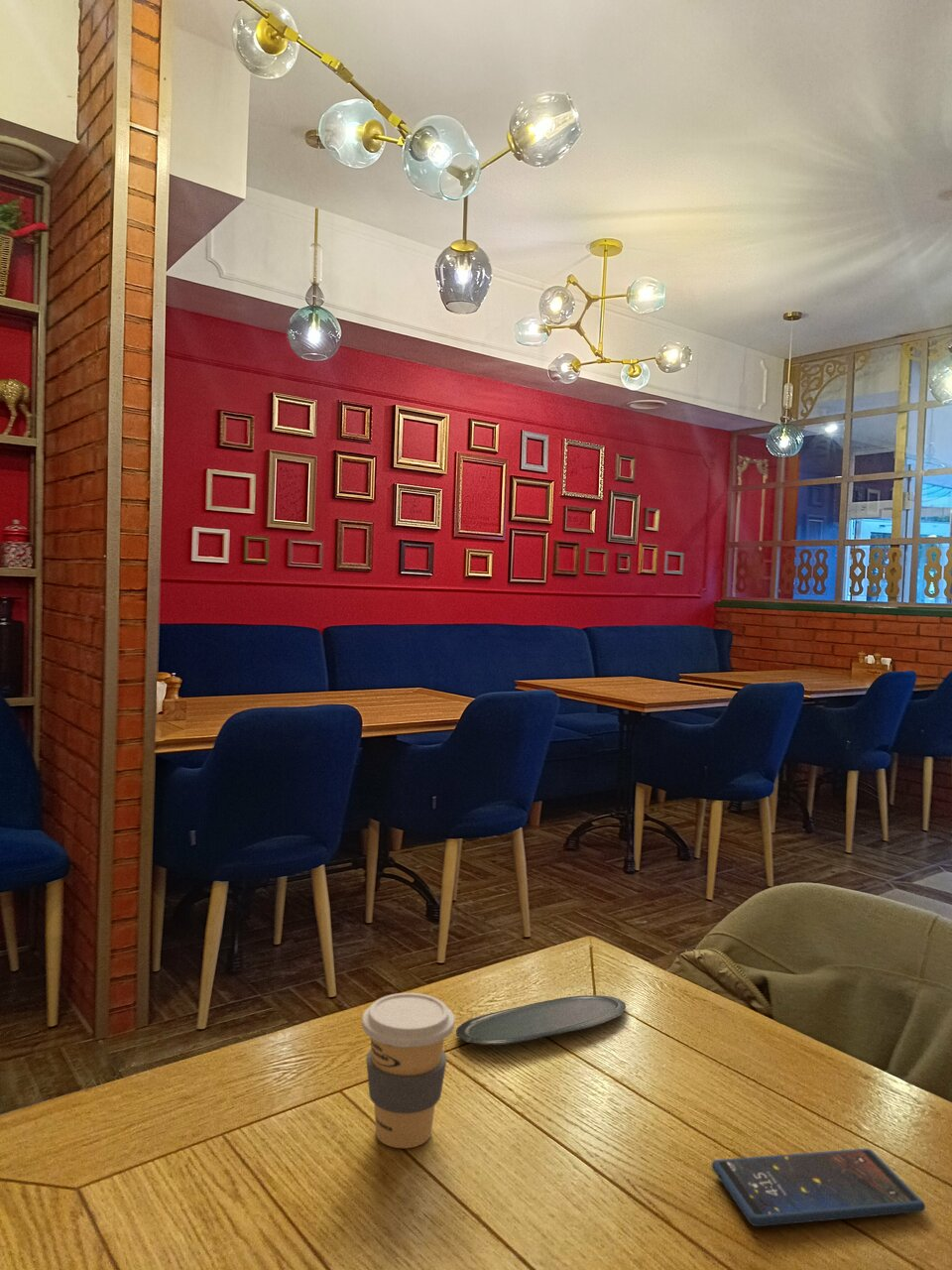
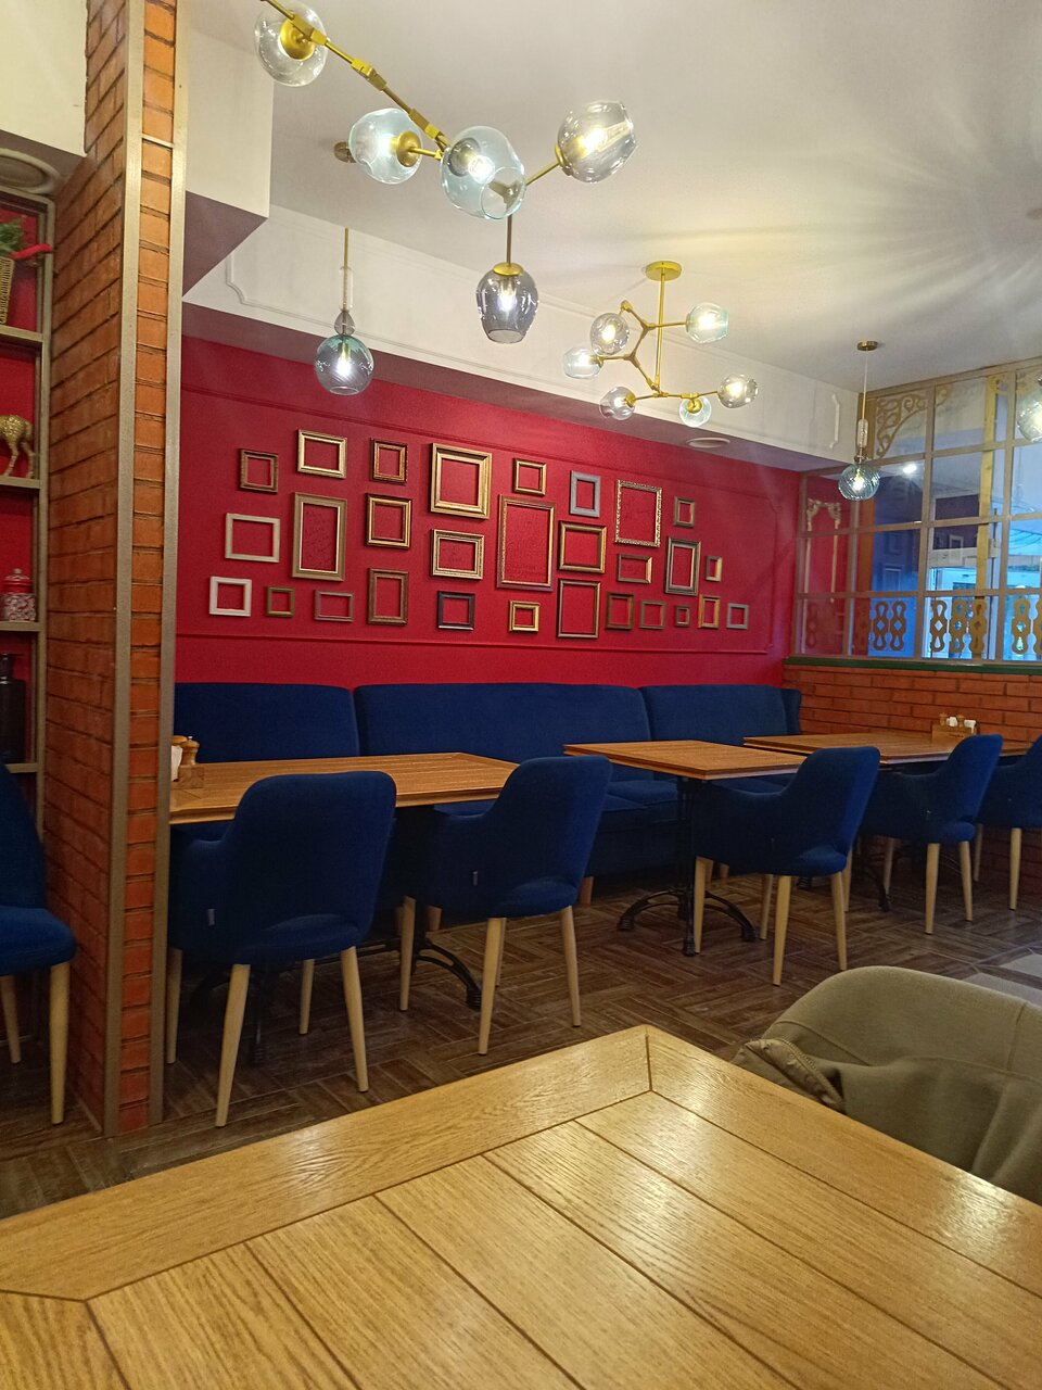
- oval tray (543, 1018)
- coffee cup (406, 1071)
- smartphone (814, 1185)
